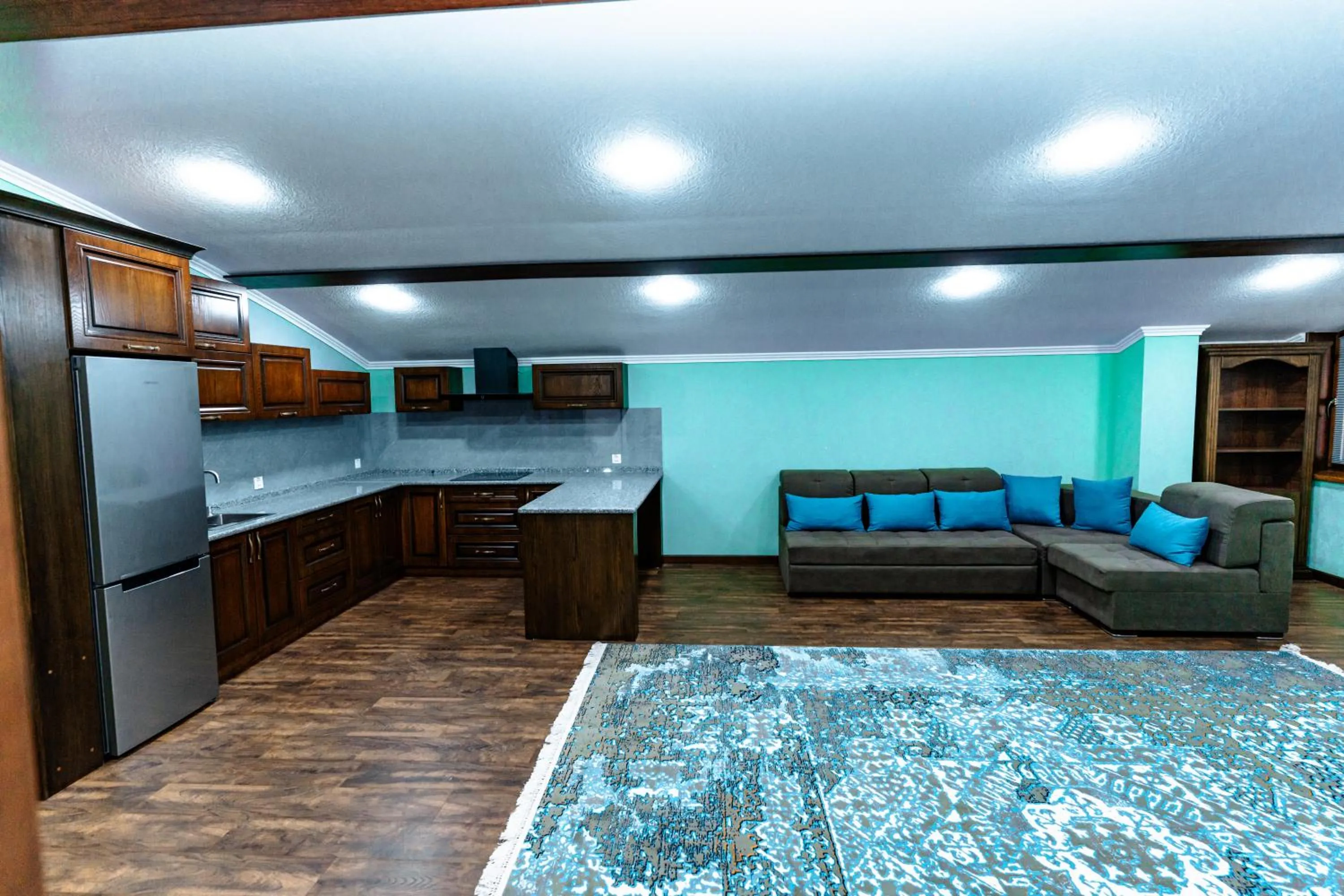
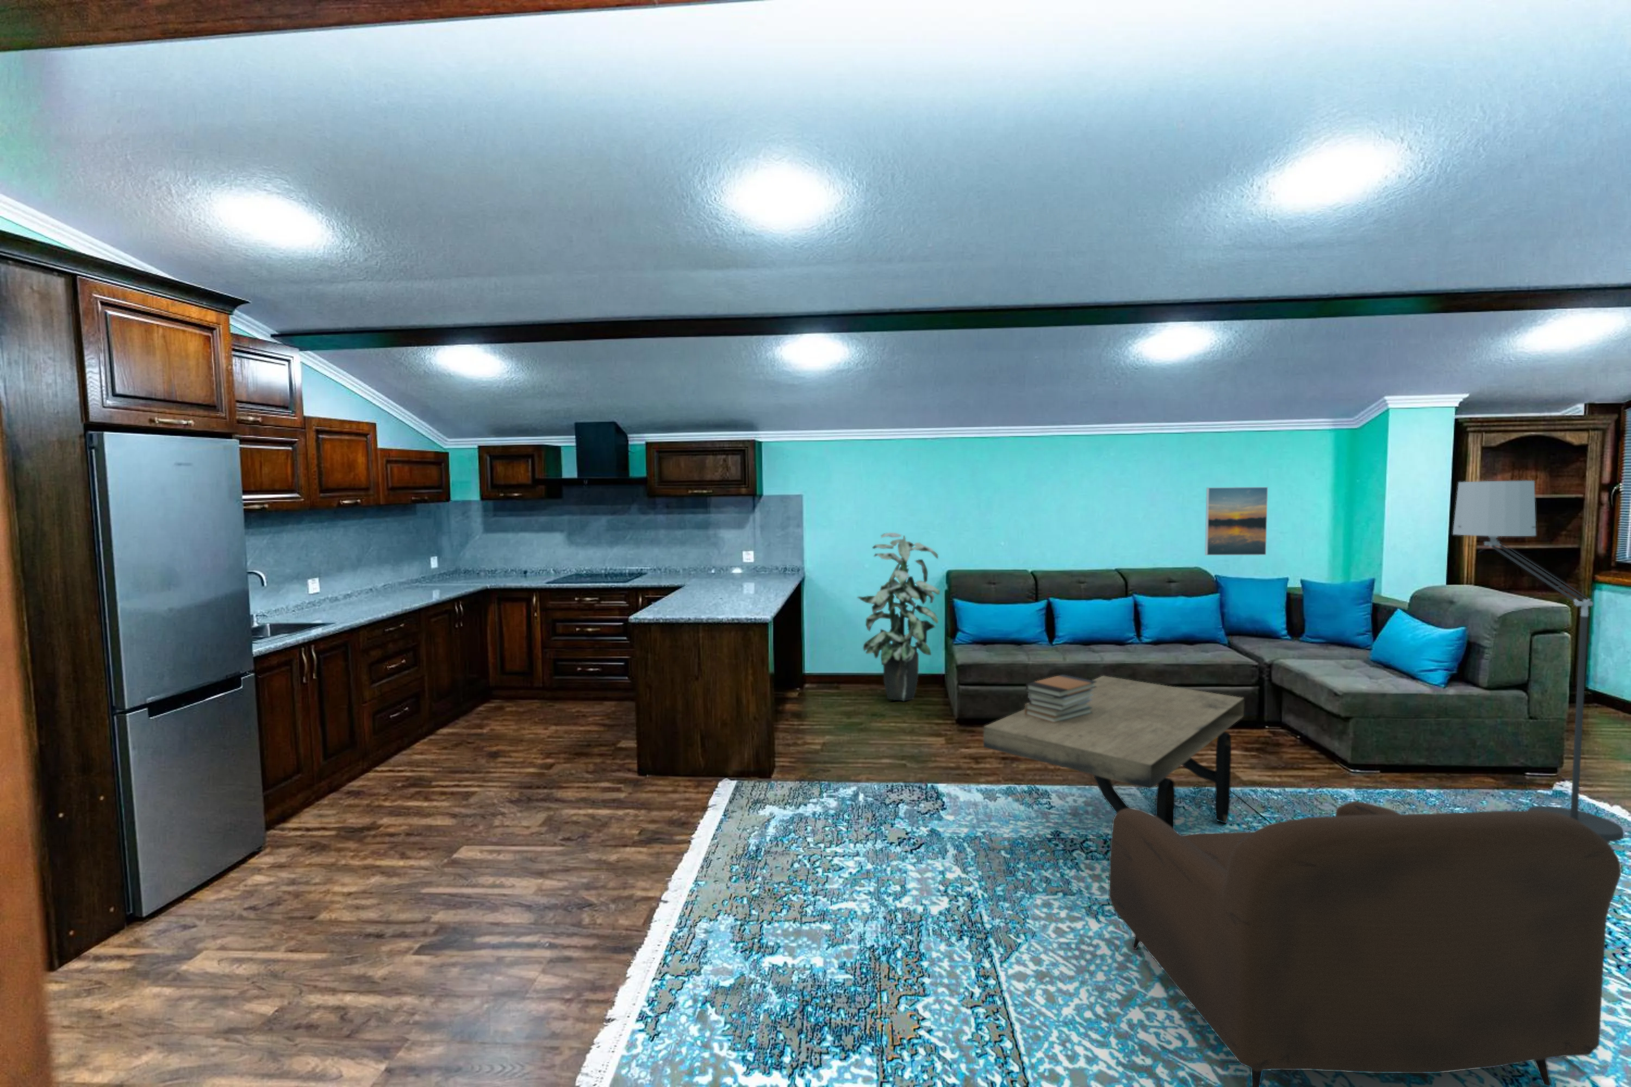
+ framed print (1235, 522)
+ book stack (1061, 698)
+ floor lamp (1579, 645)
+ coffee table (1121, 769)
+ armchair (1323, 889)
+ indoor plant (898, 615)
